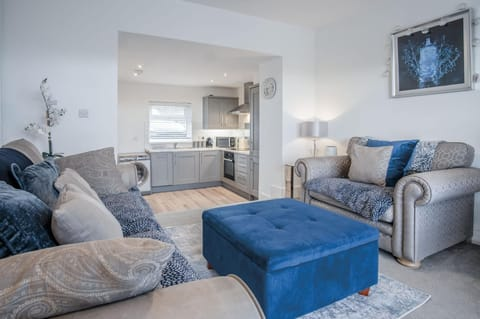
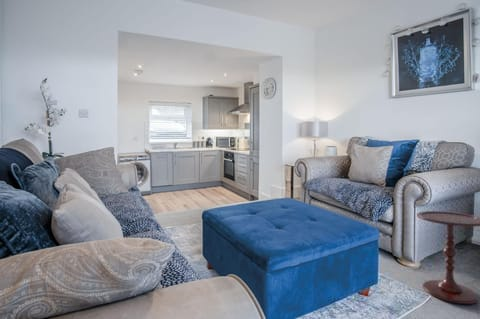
+ side table (449, 254)
